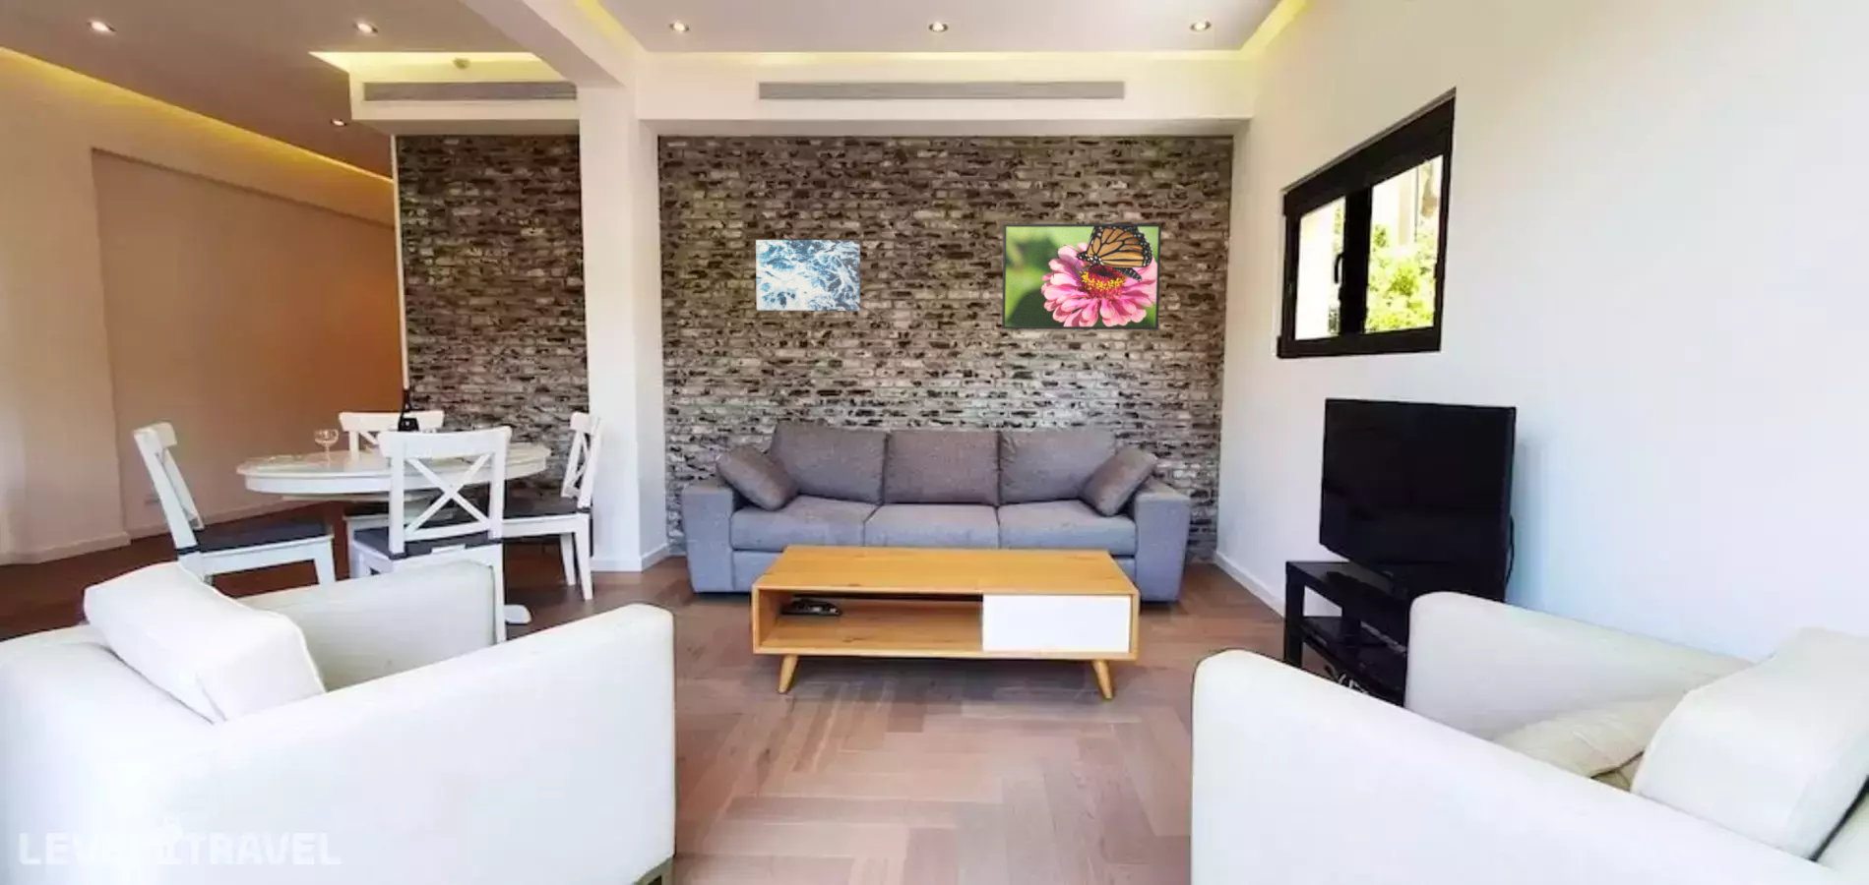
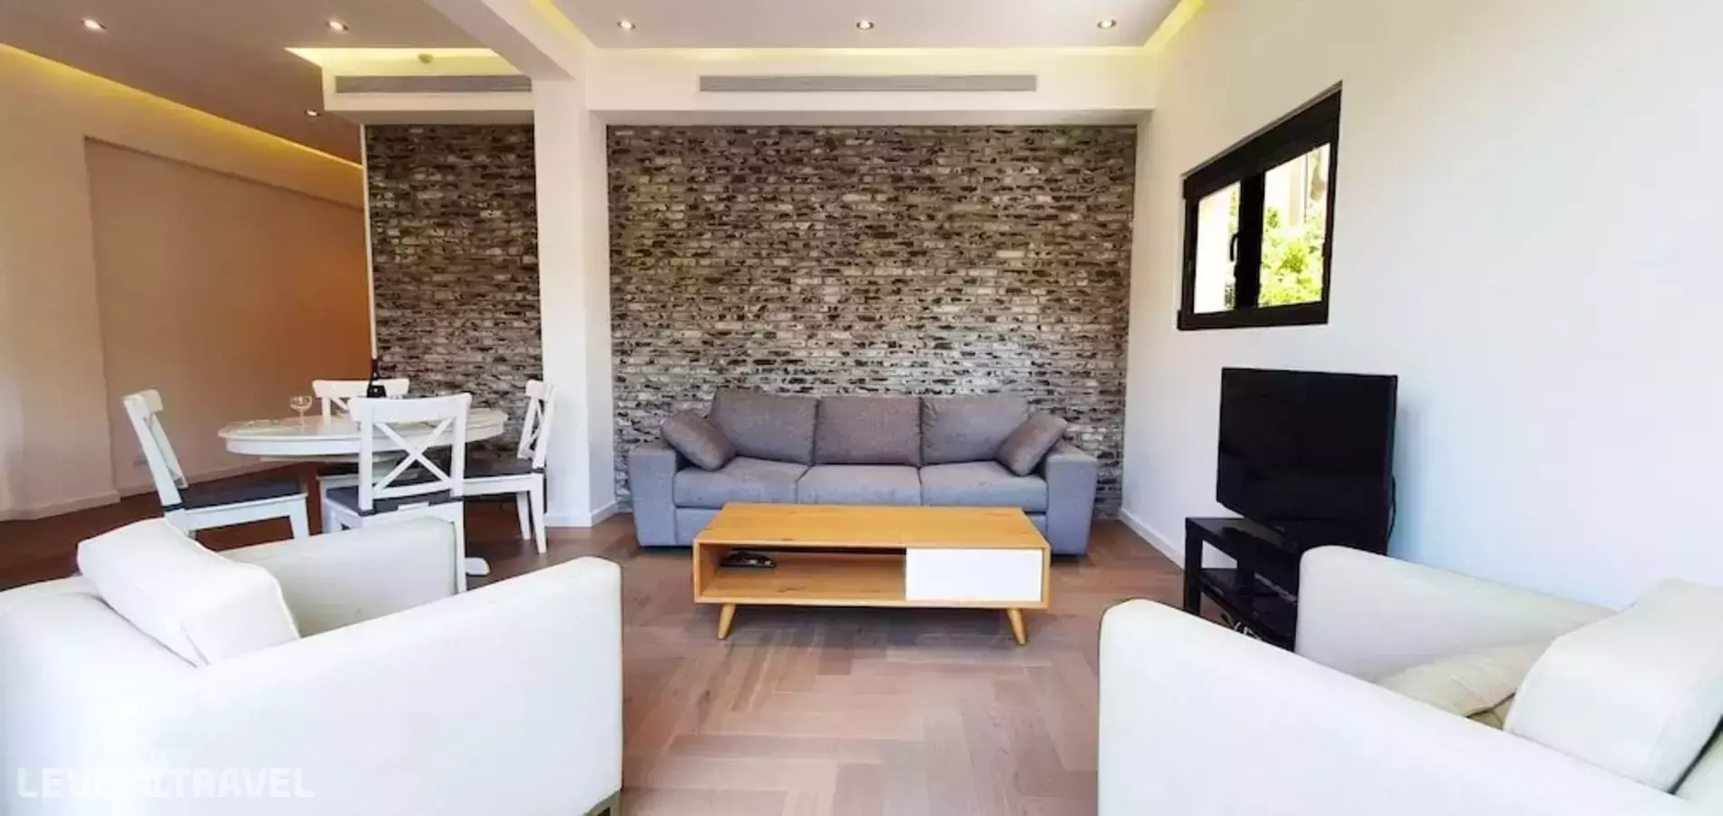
- wall art (808, 275)
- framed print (1081, 276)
